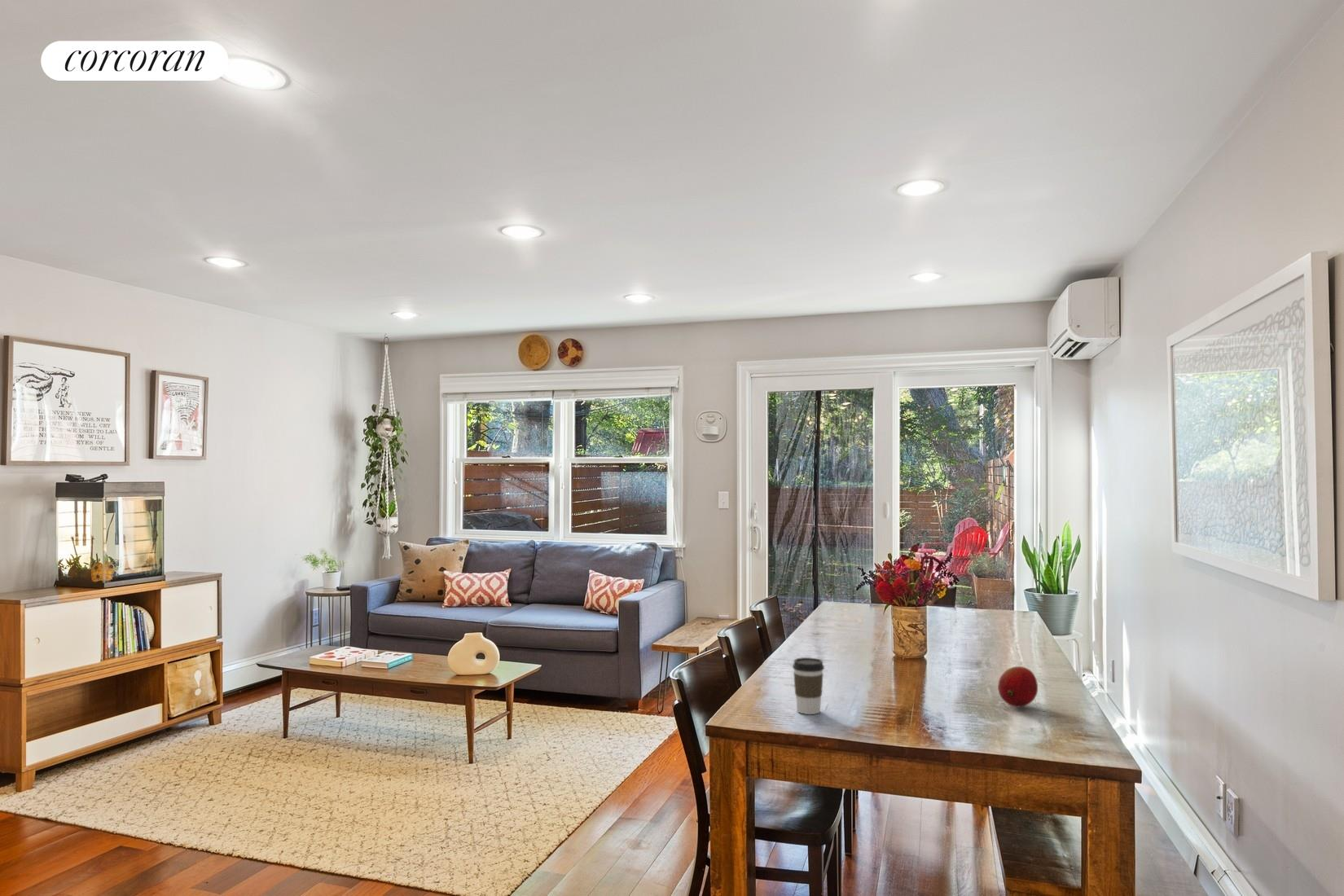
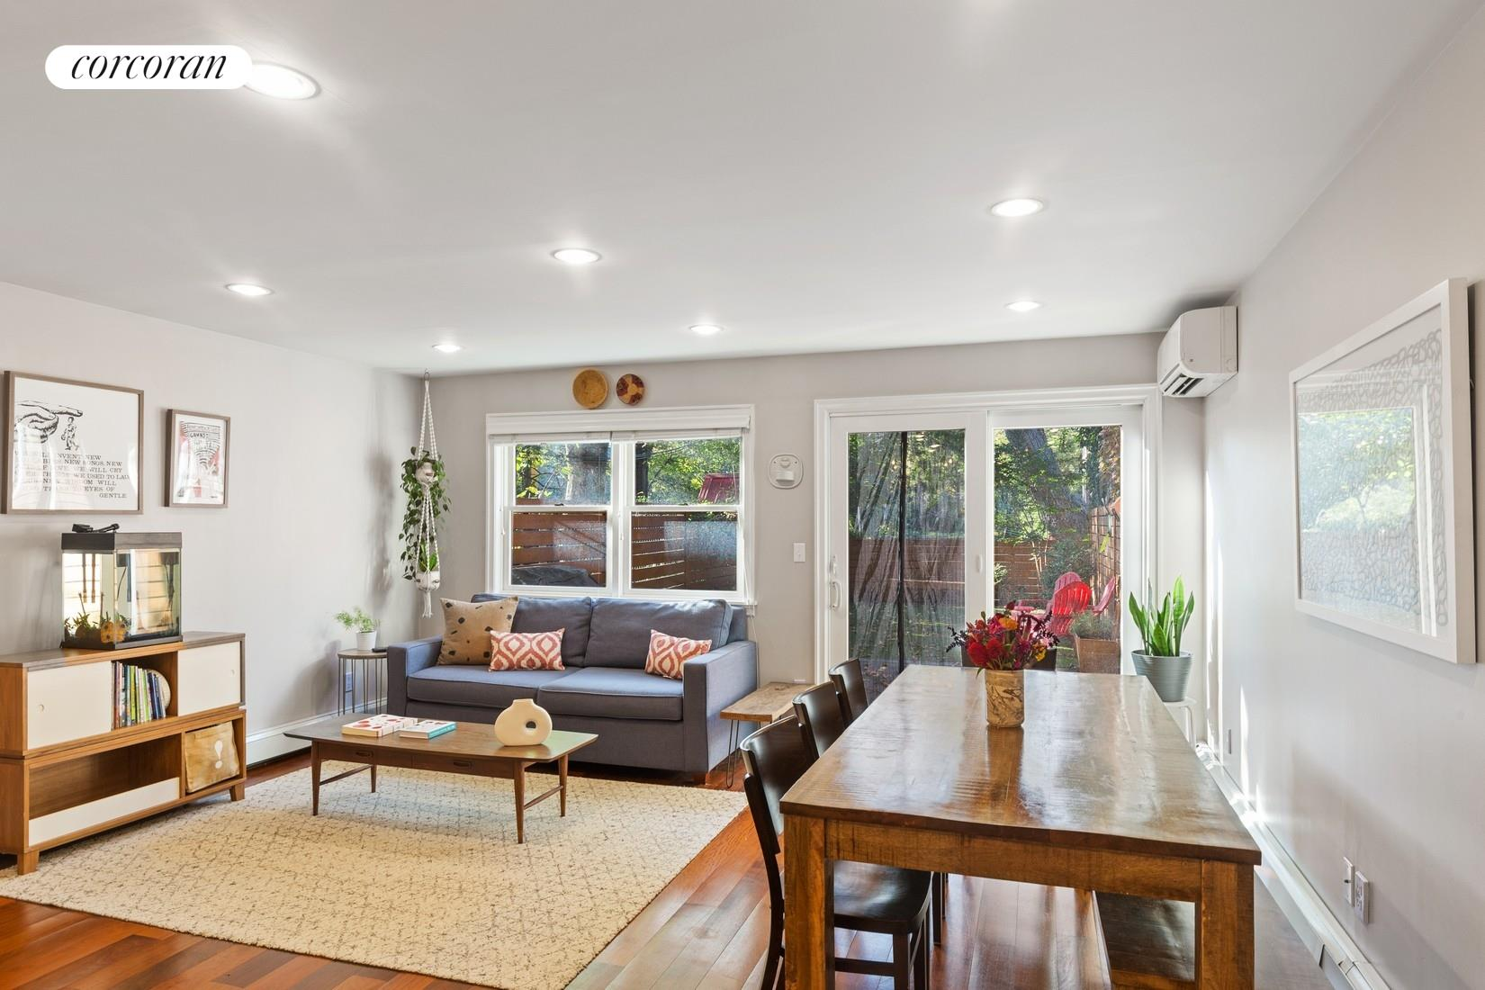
- coffee cup (808, 686)
- fruit (1018, 686)
